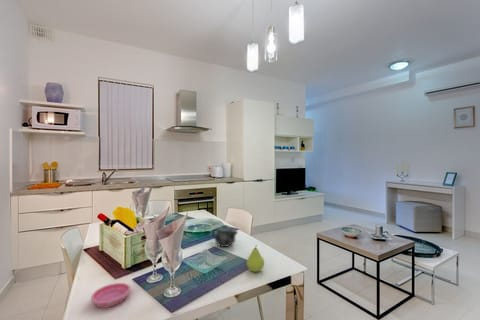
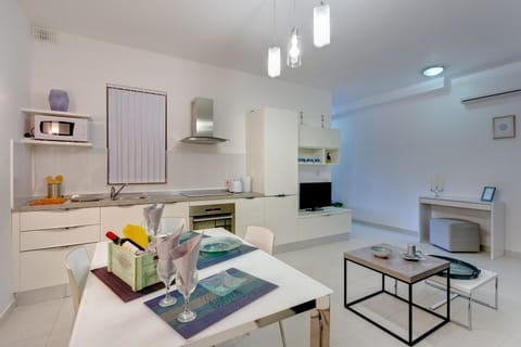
- fruit (255, 257)
- chinaware (224, 234)
- saucer (111, 295)
